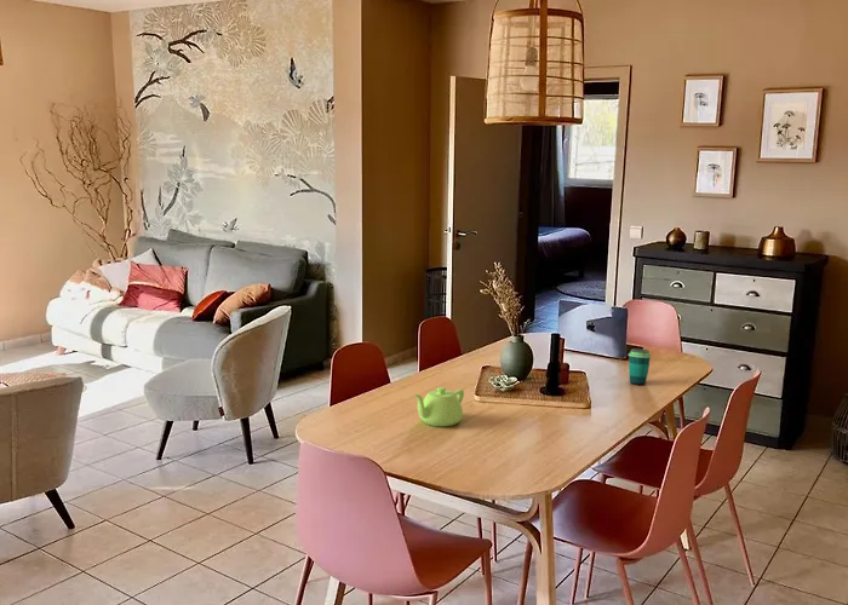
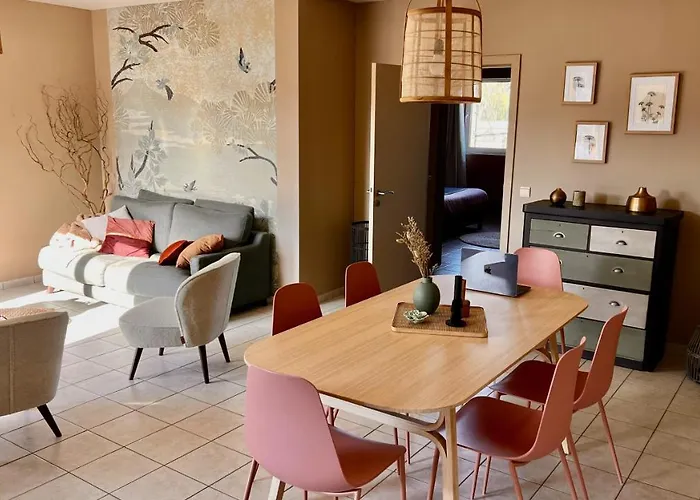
- teapot (439, 404)
- cup (638, 365)
